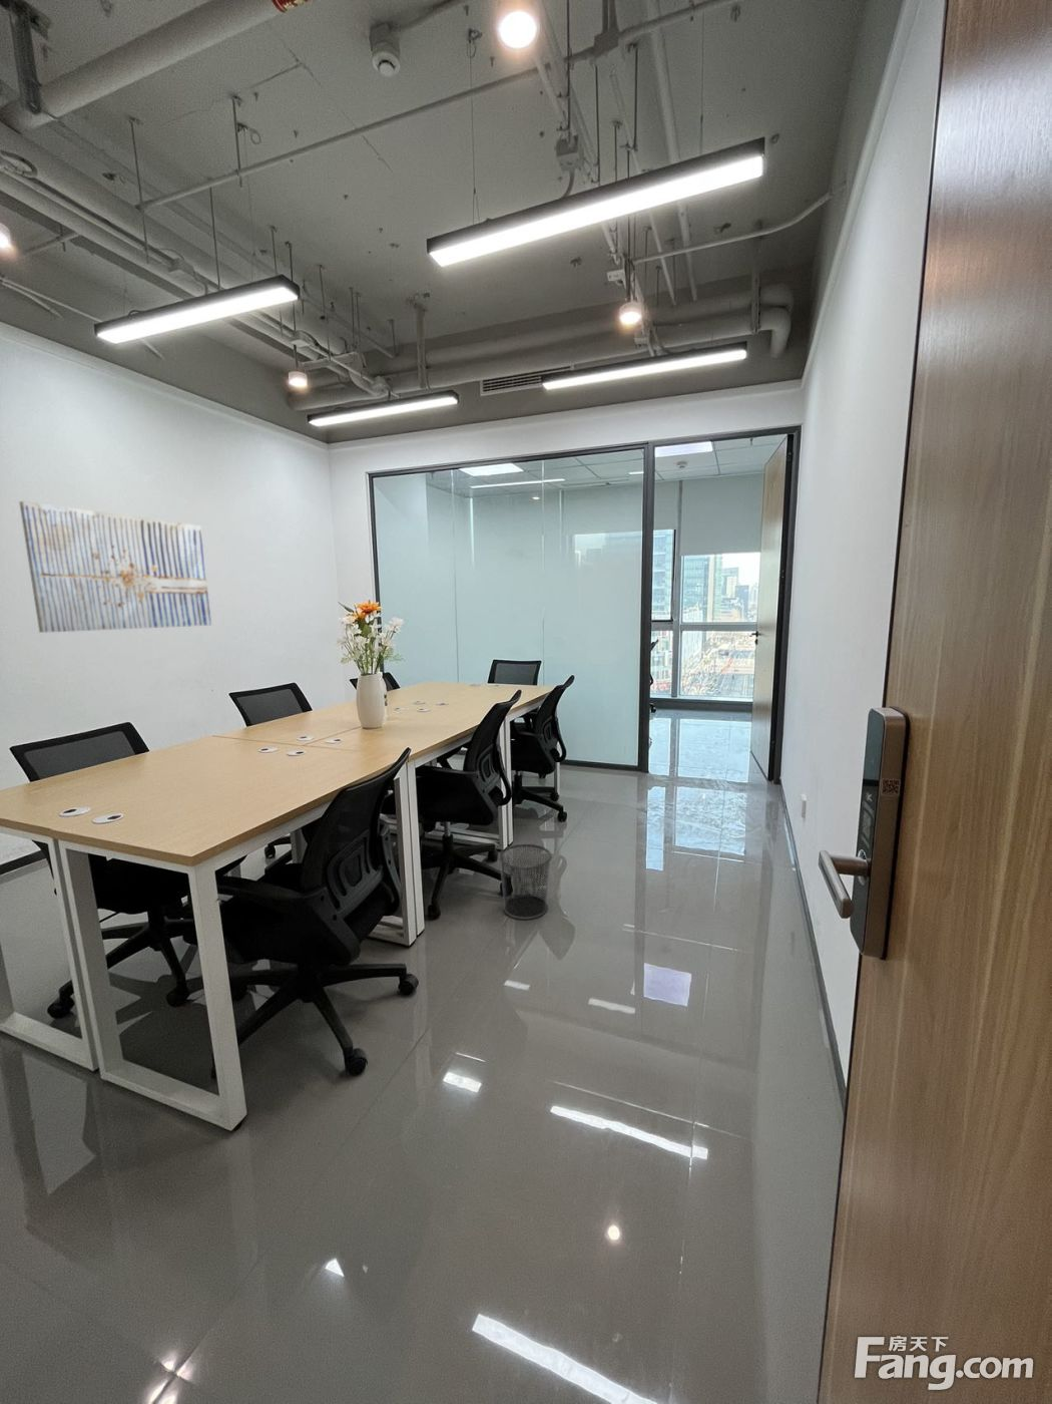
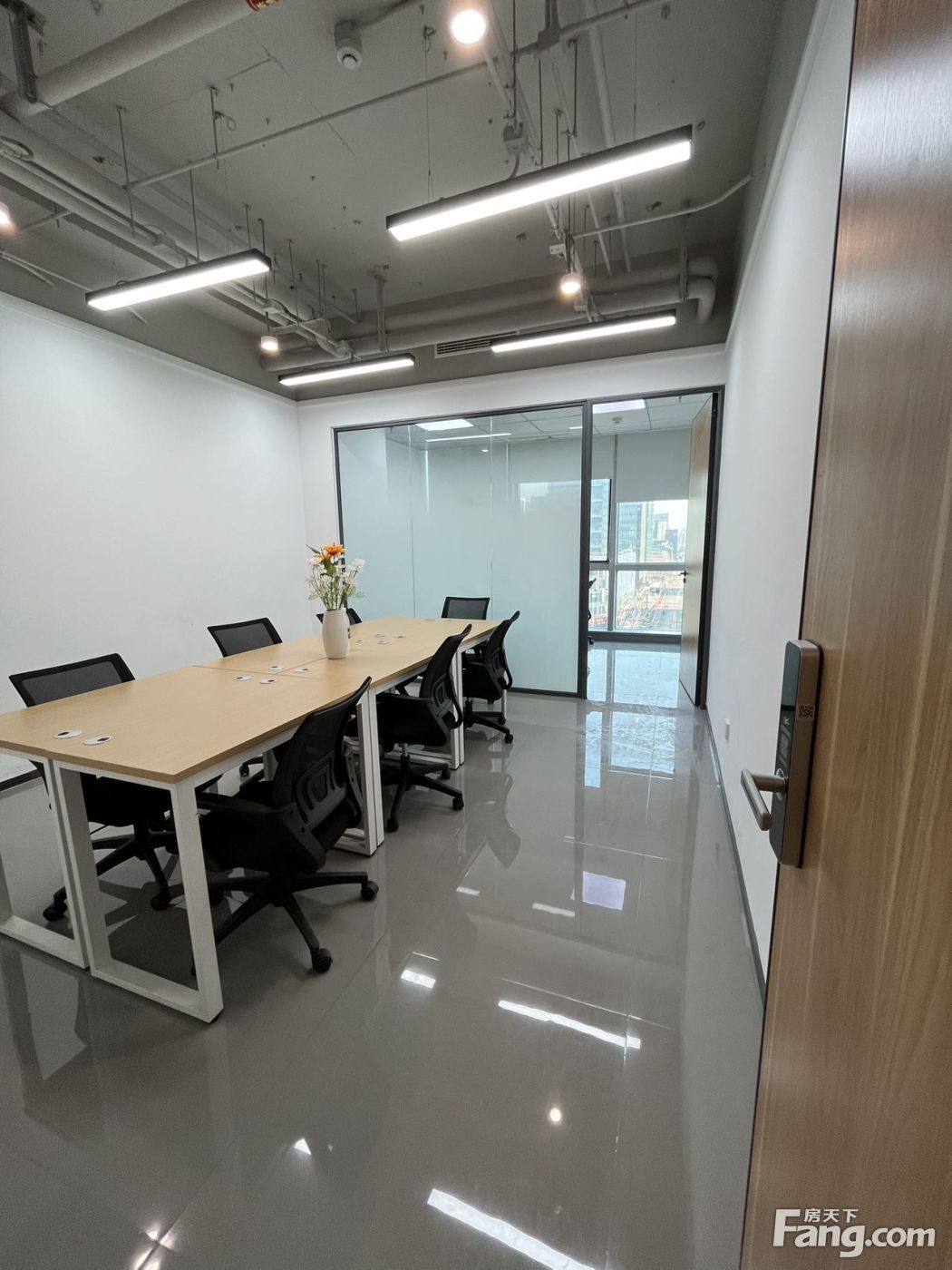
- waste bin (525, 881)
- wall art (129, 573)
